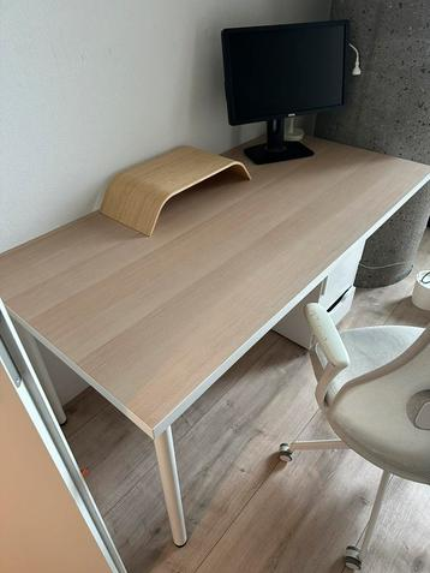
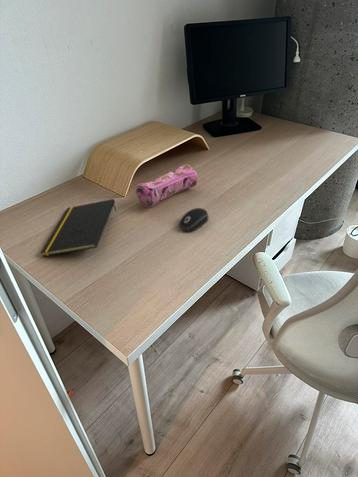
+ computer mouse (194, 217)
+ pencil case (167, 185)
+ notepad (80, 225)
